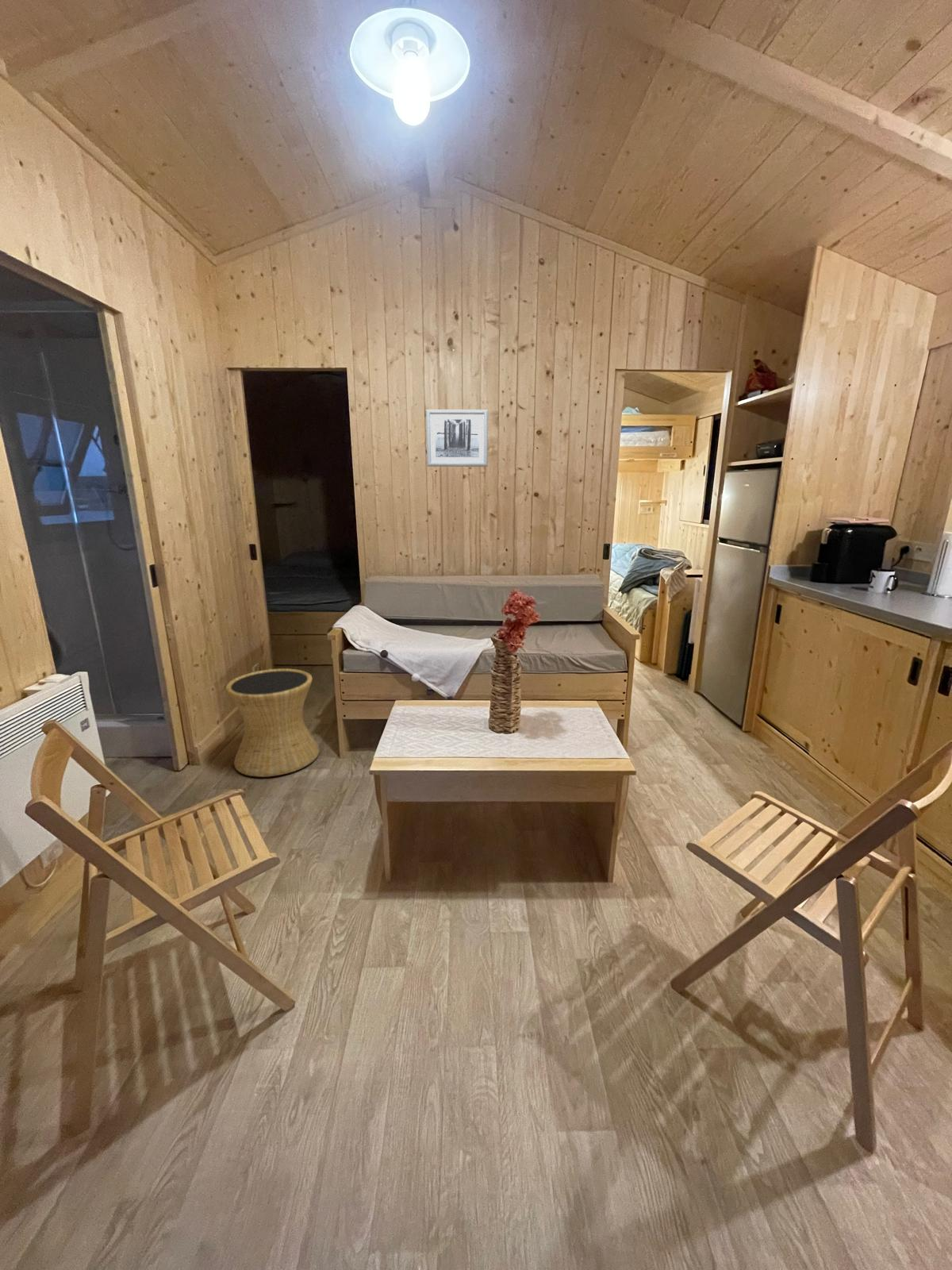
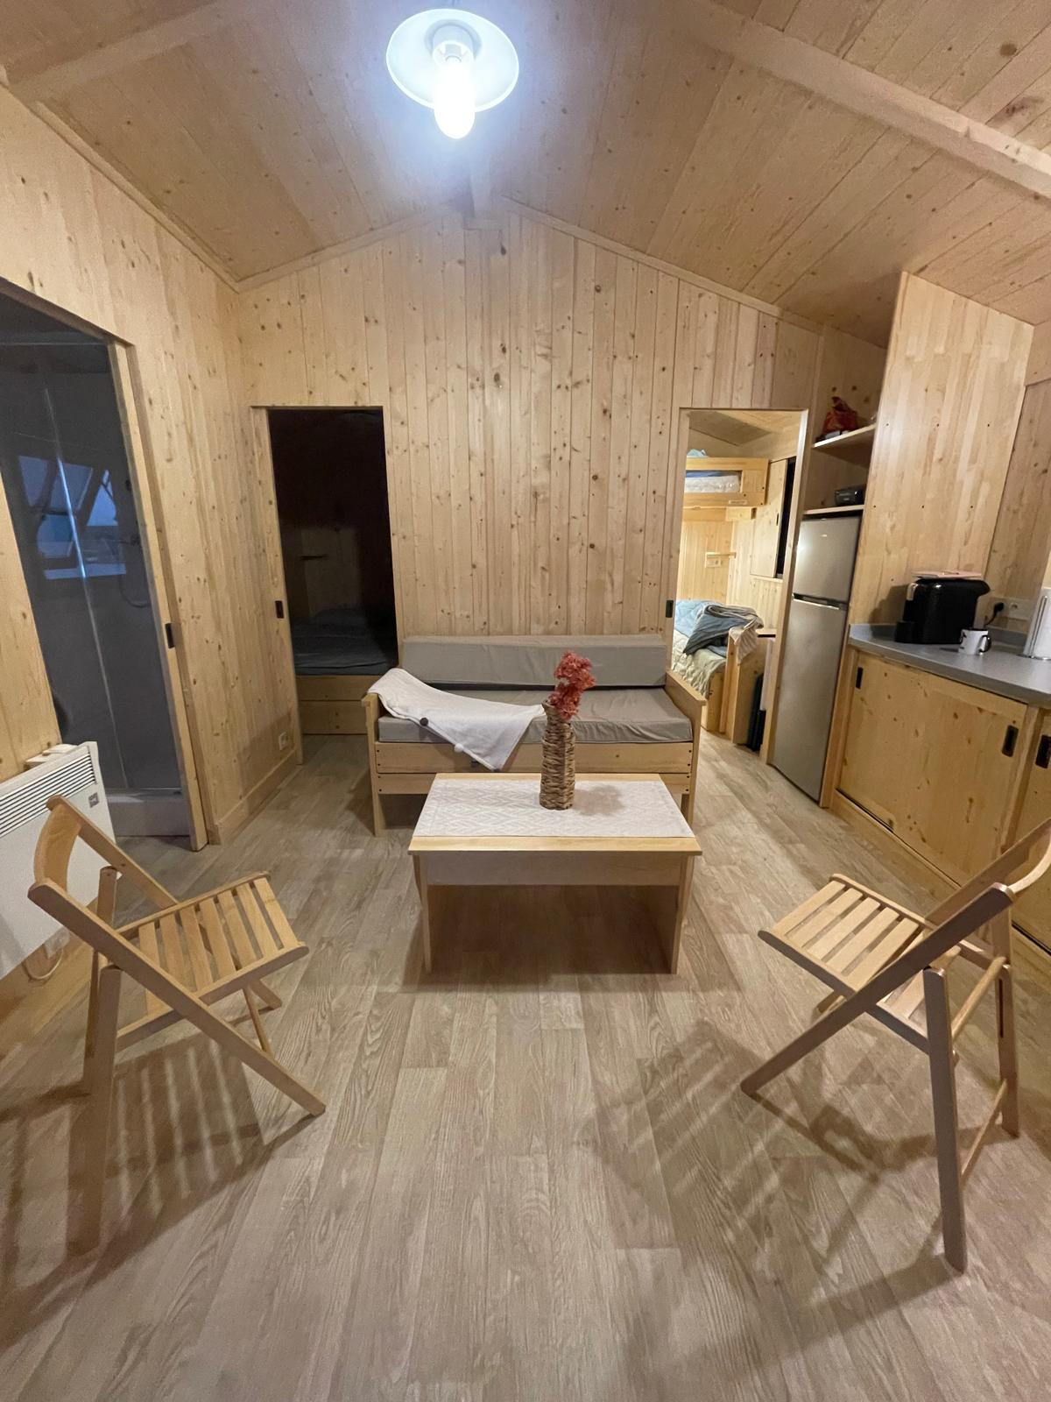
- side table (274, 719)
- wall art (457, 438)
